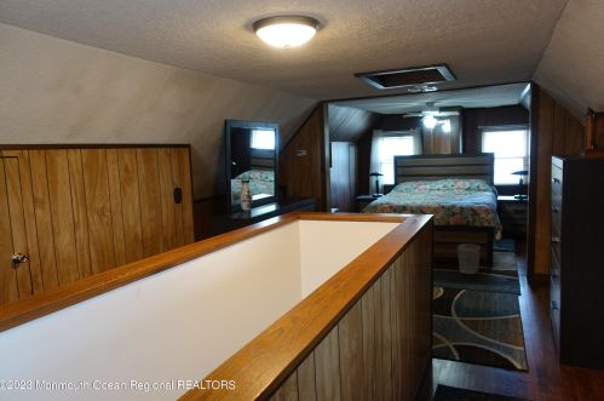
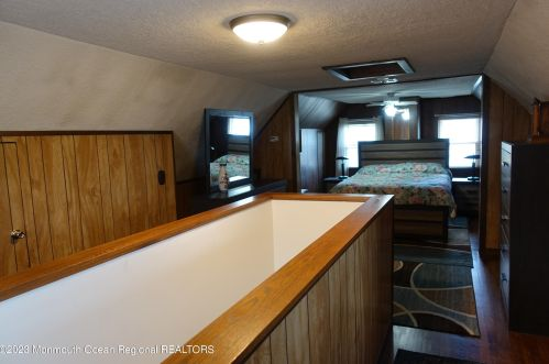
- wastebasket (468, 258)
